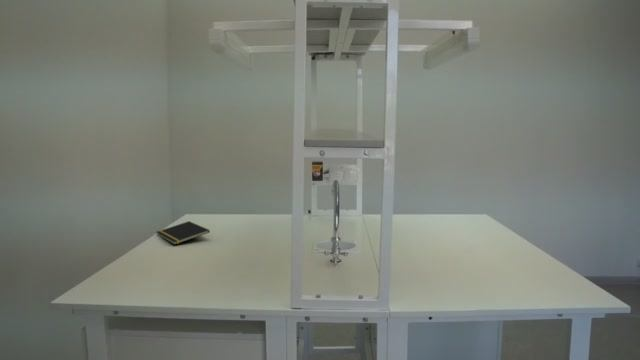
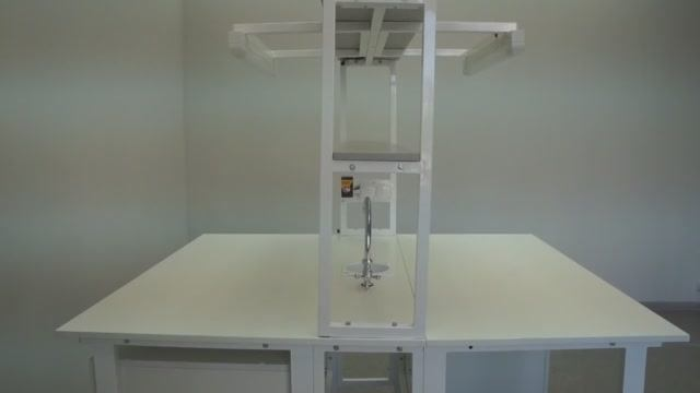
- notepad (182, 232)
